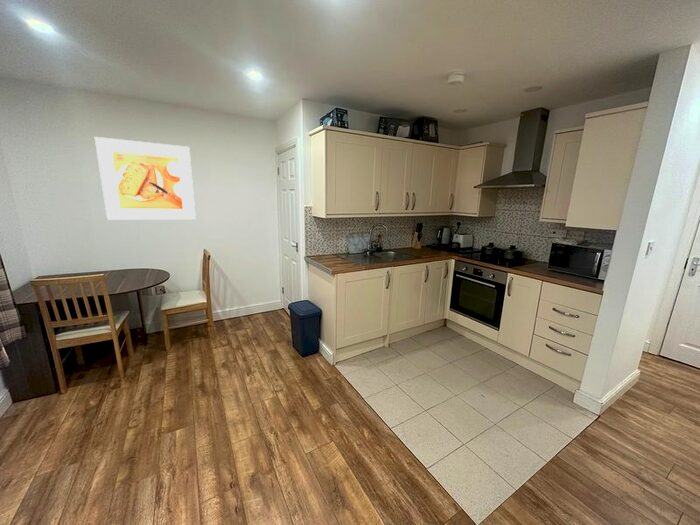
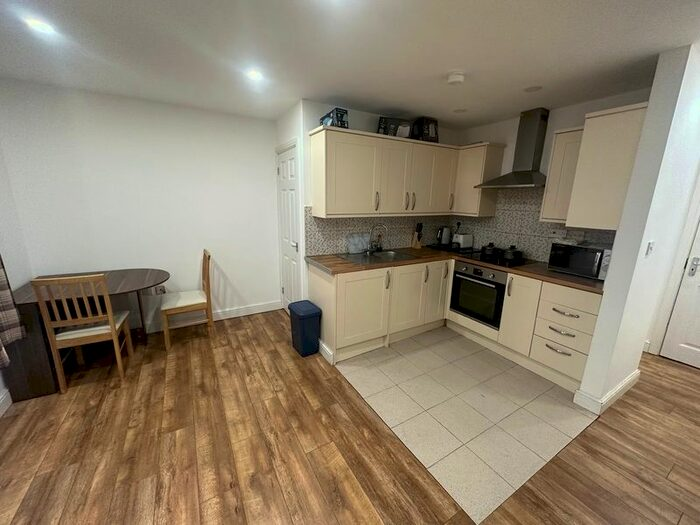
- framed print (150, 182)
